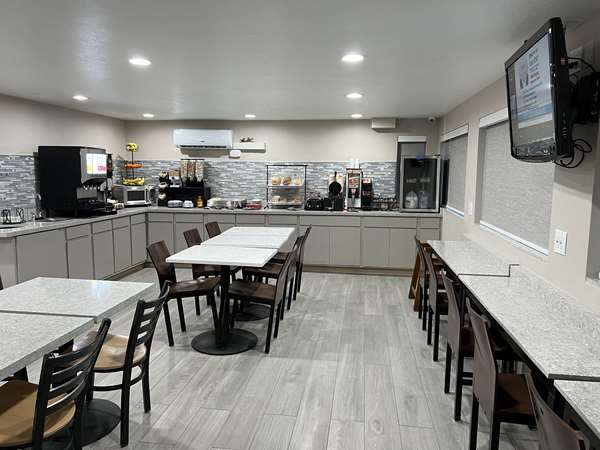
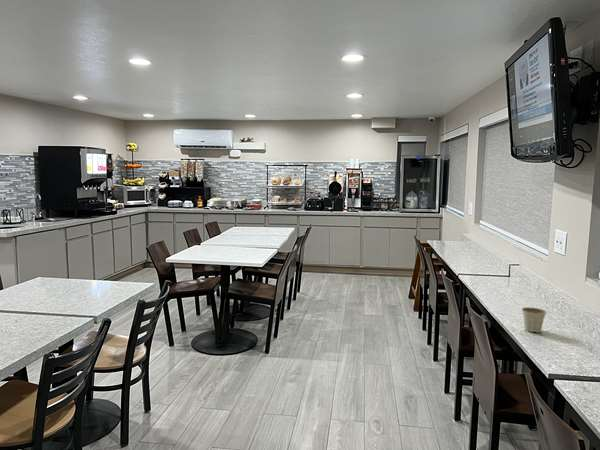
+ flower pot (533, 320)
